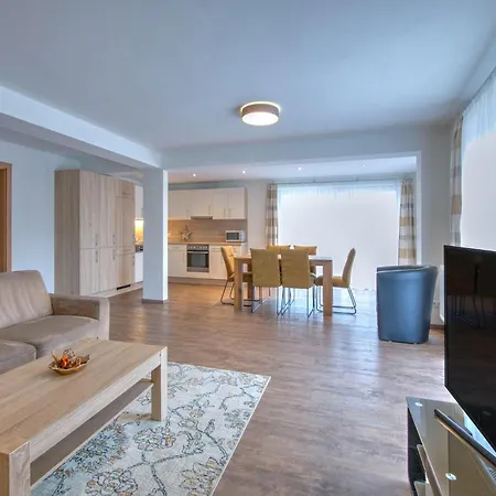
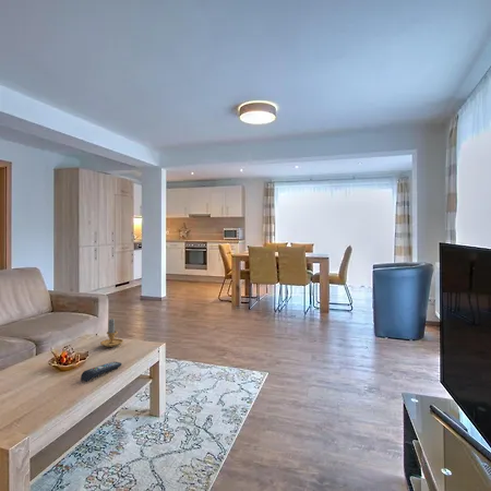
+ remote control (101, 369)
+ candle (112, 331)
